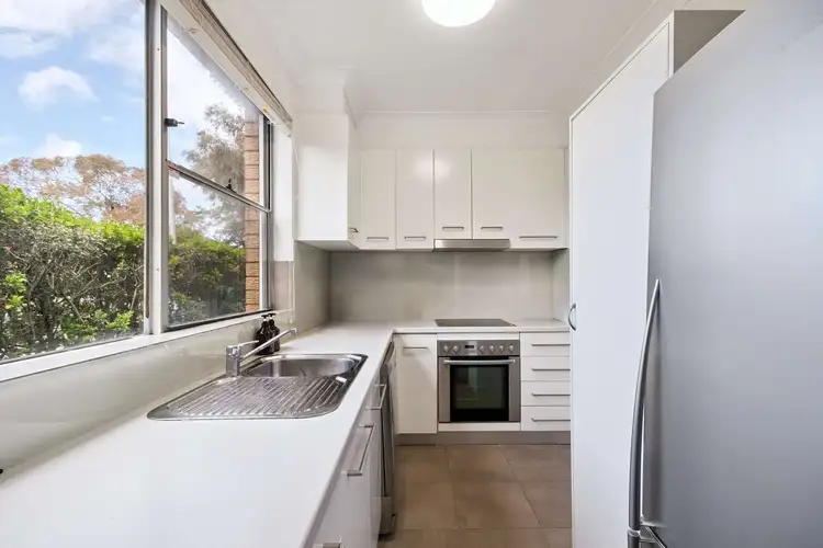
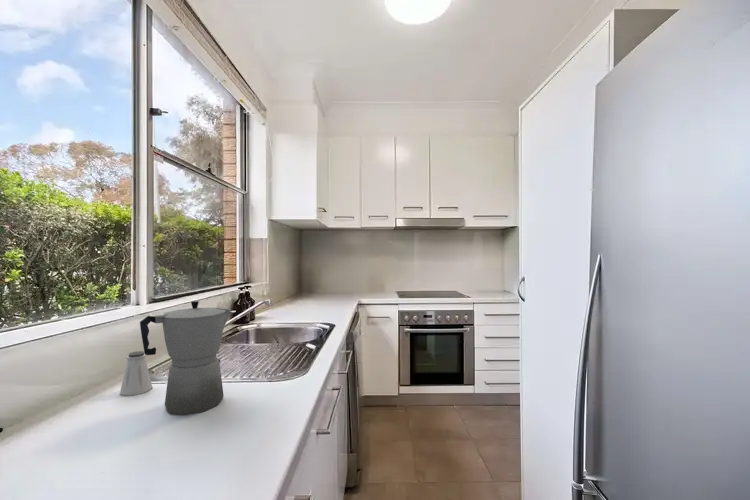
+ saltshaker (136, 371)
+ moka pot (189, 353)
